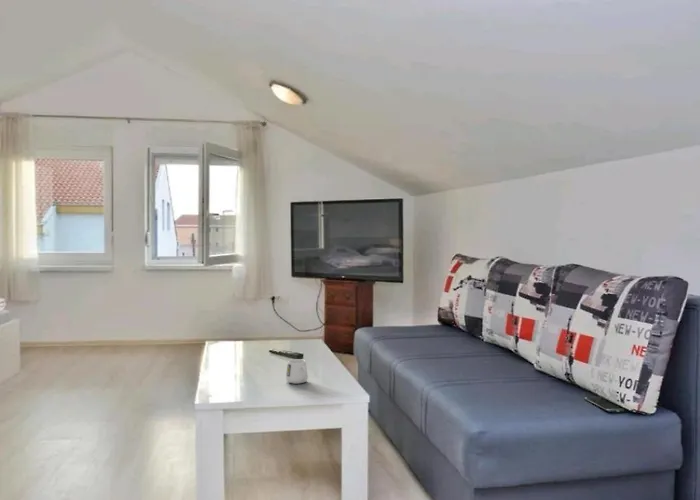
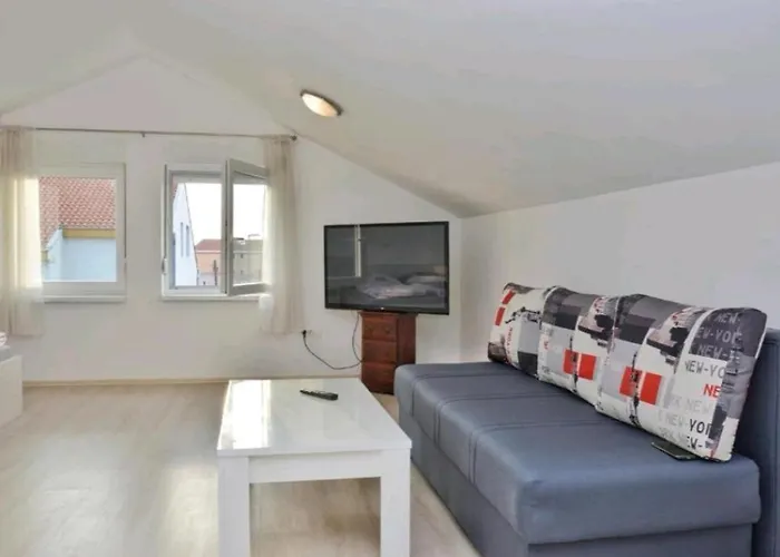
- mug (298, 372)
